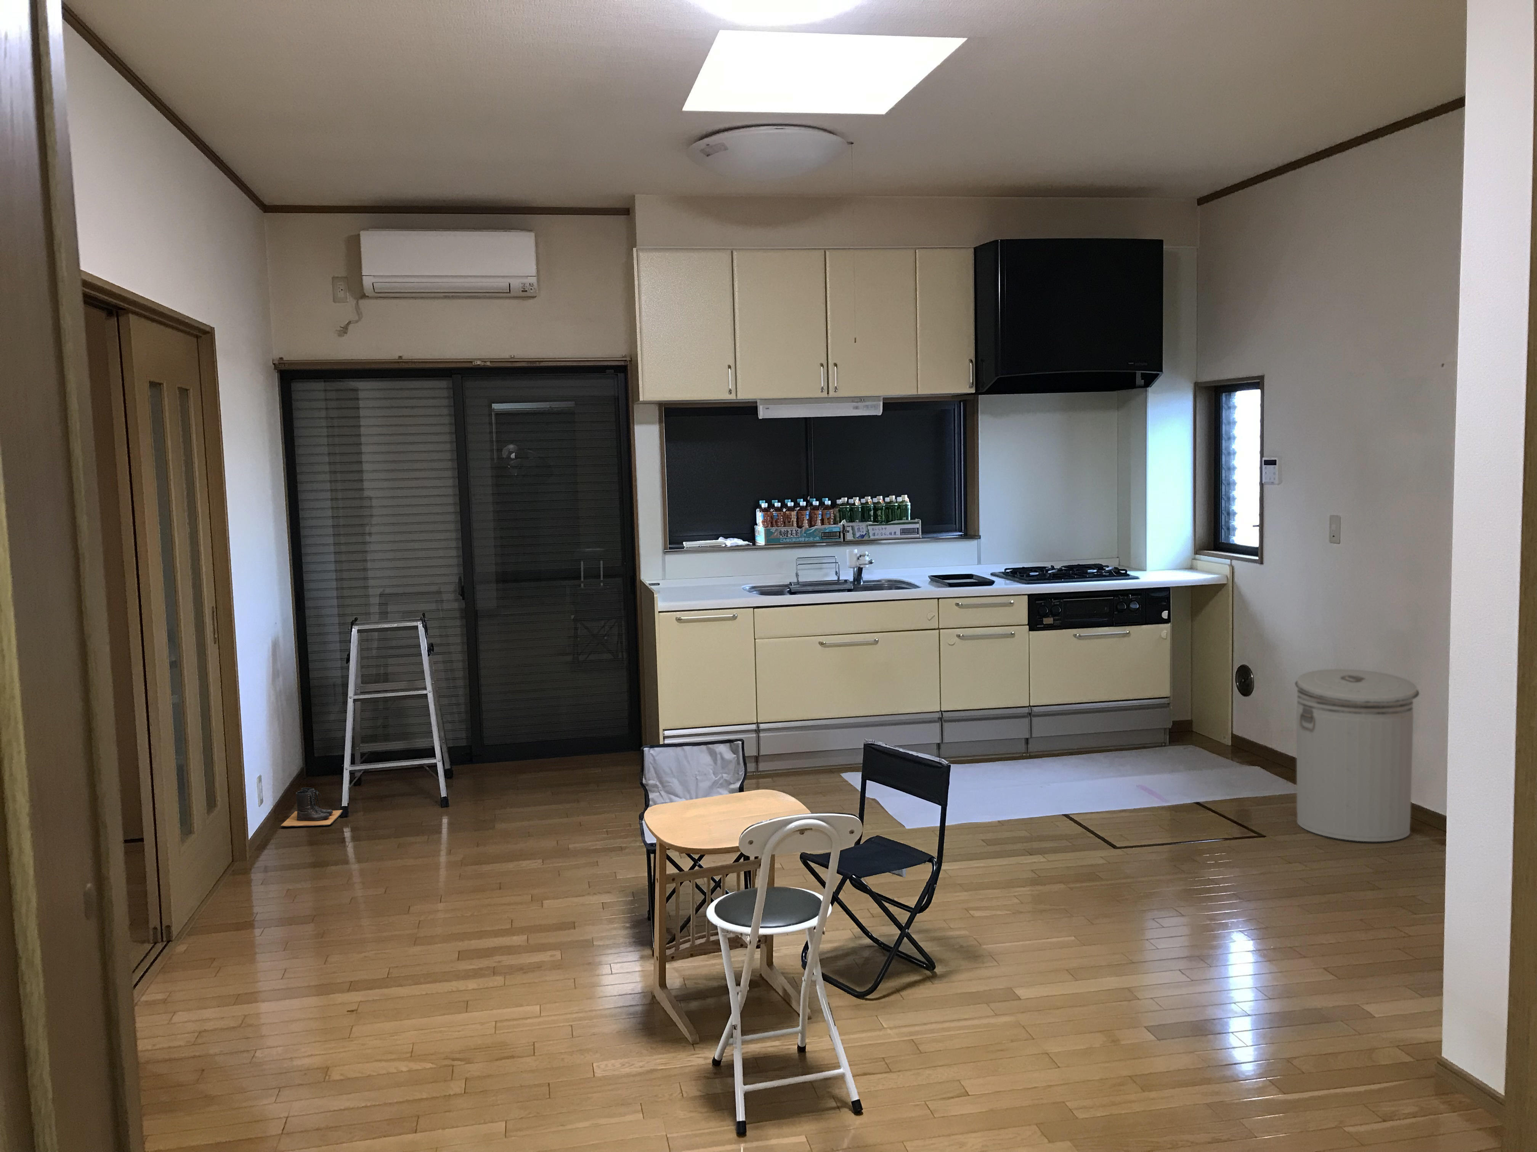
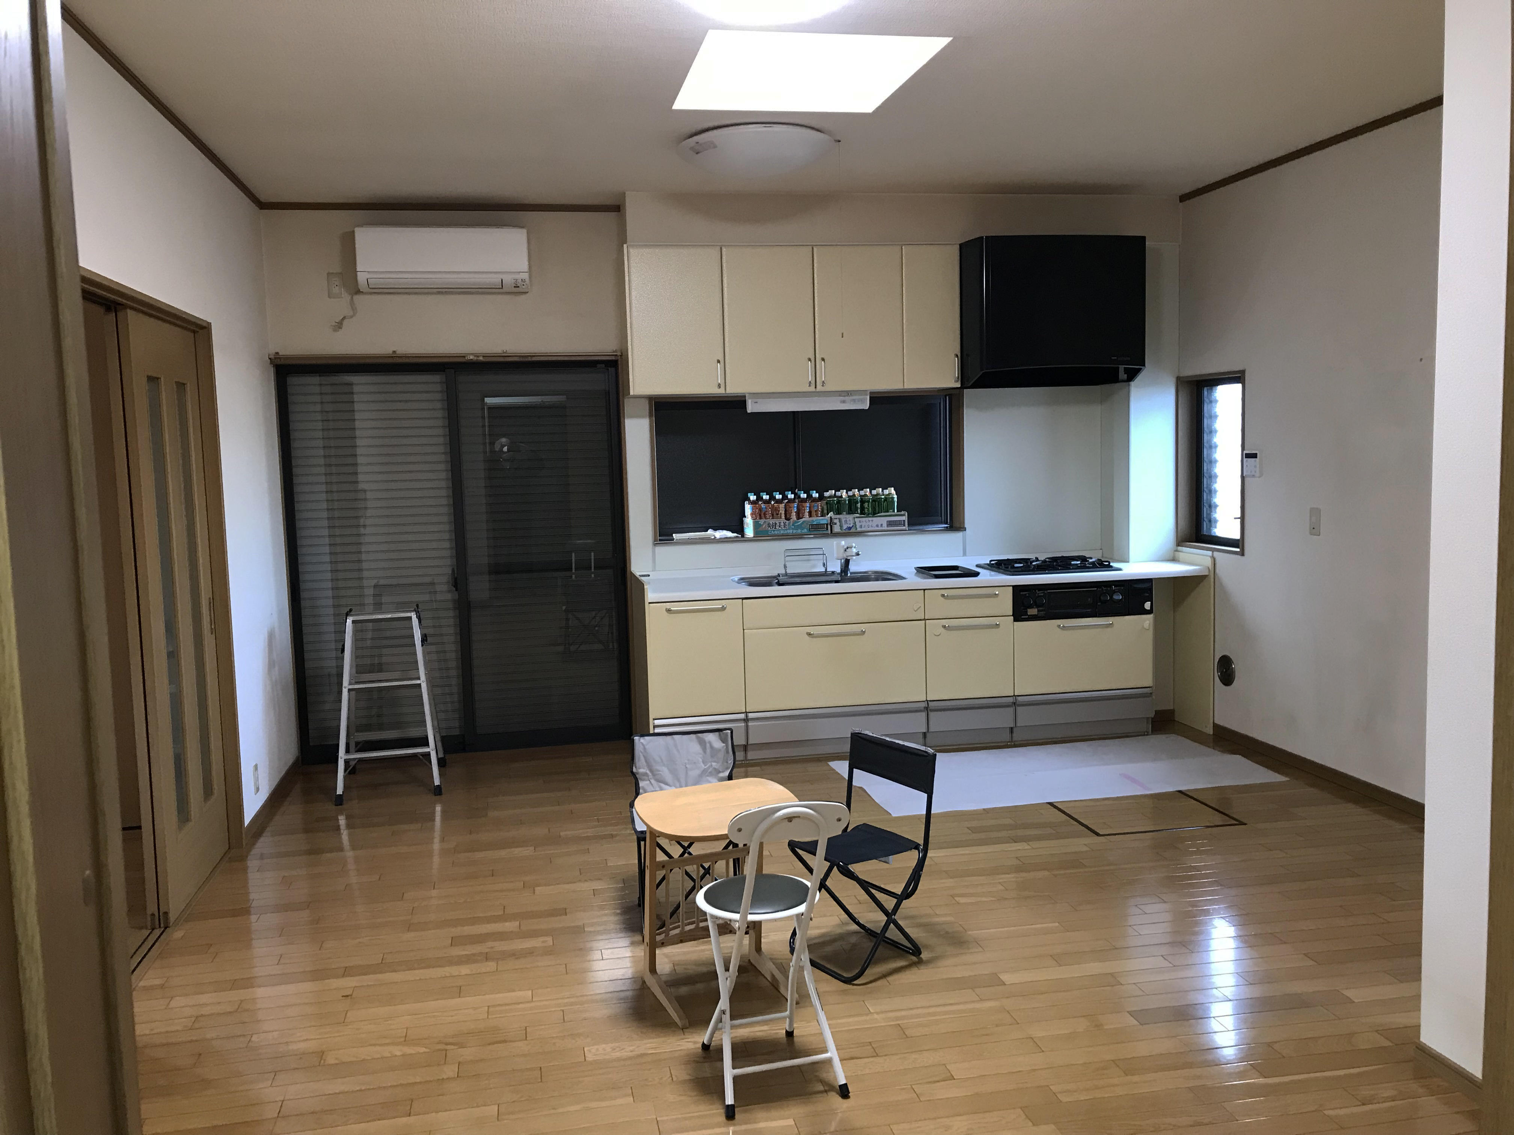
- boots (311, 805)
- can (1354, 751)
